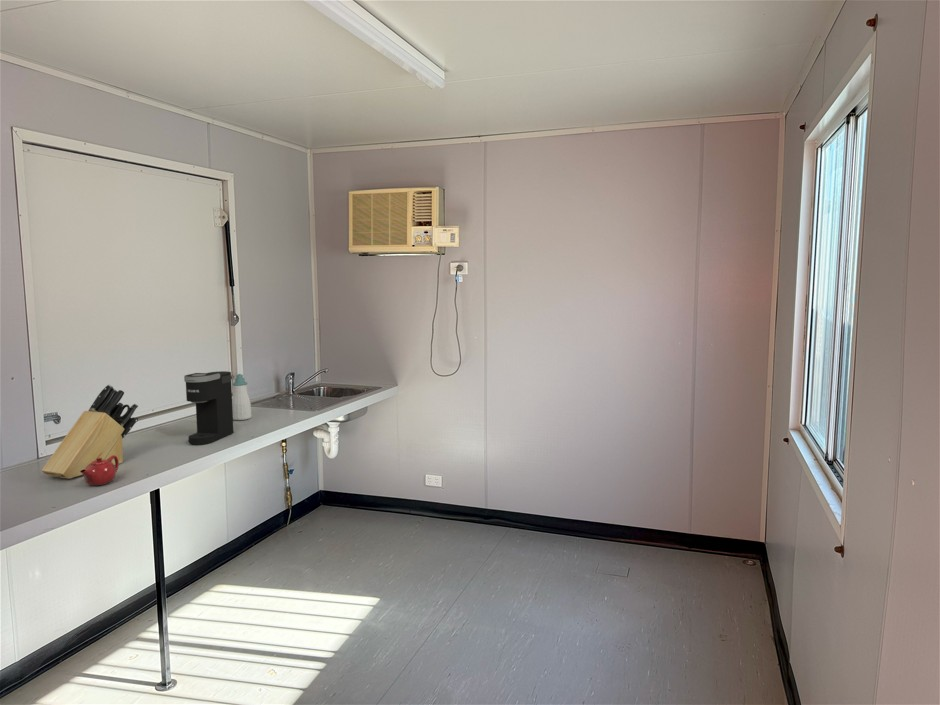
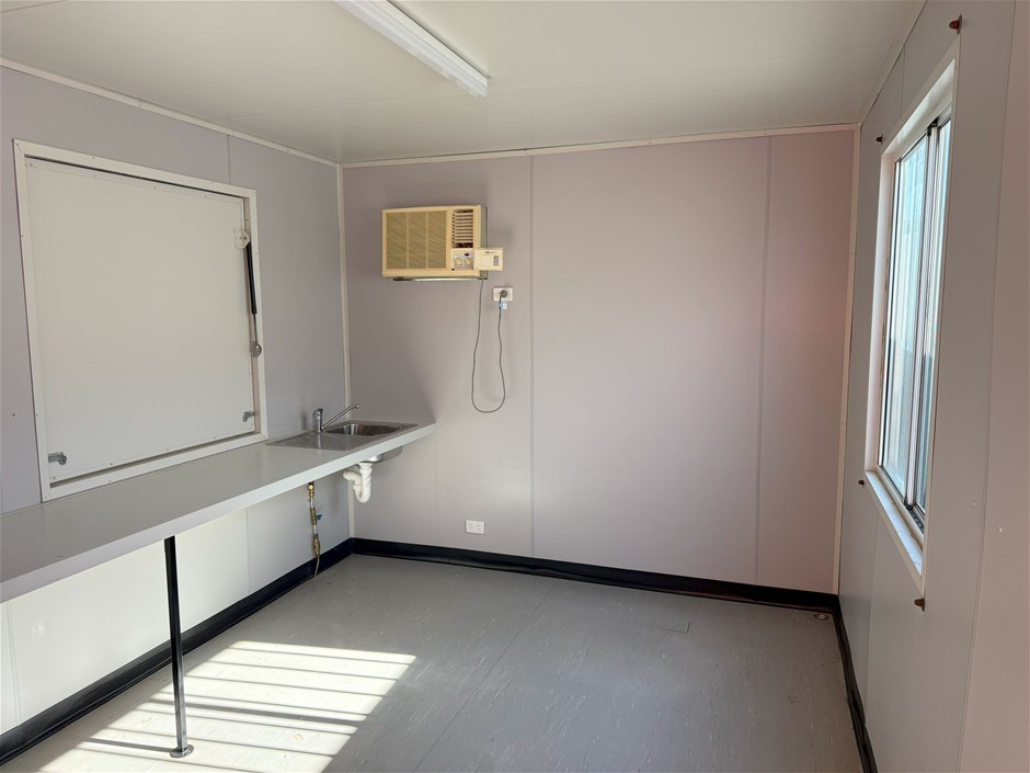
- coffee maker (209, 405)
- soap bottle (240, 396)
- knife block (92, 428)
- teapot (100, 470)
